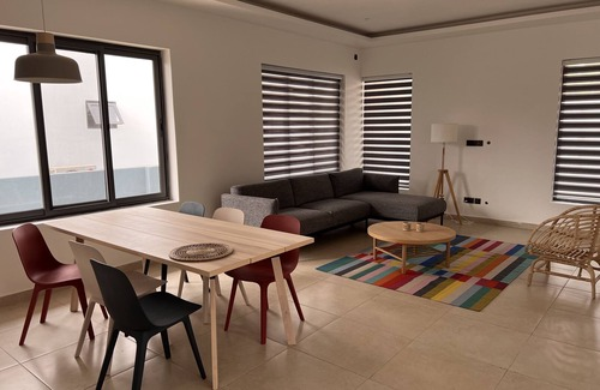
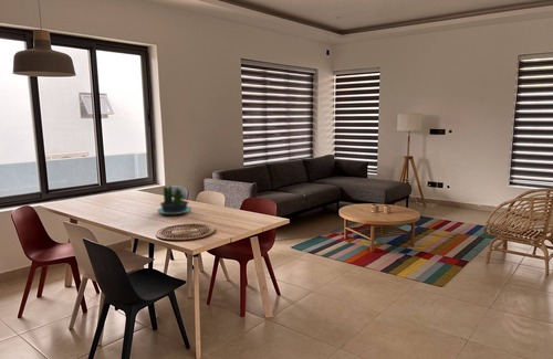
+ potted plant (174, 199)
